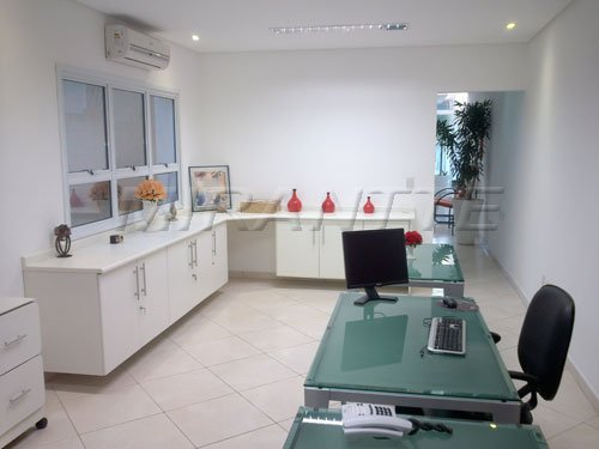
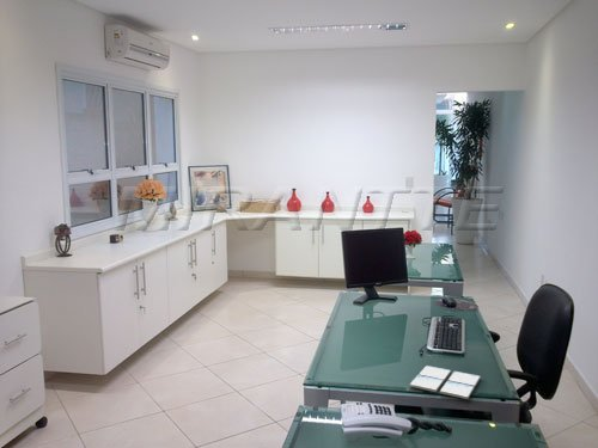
+ drink coaster (446, 381)
